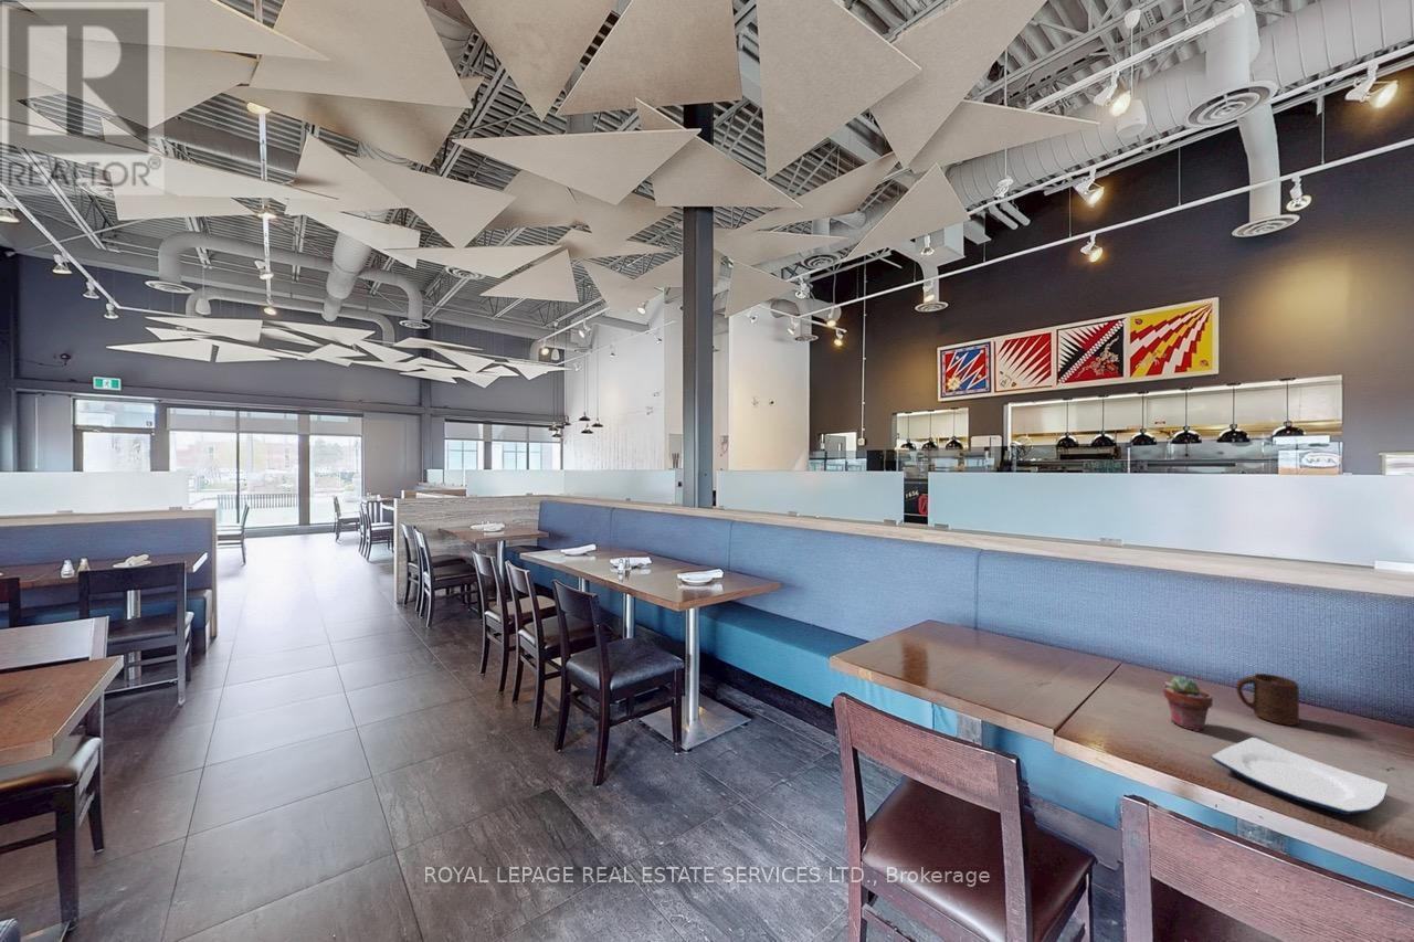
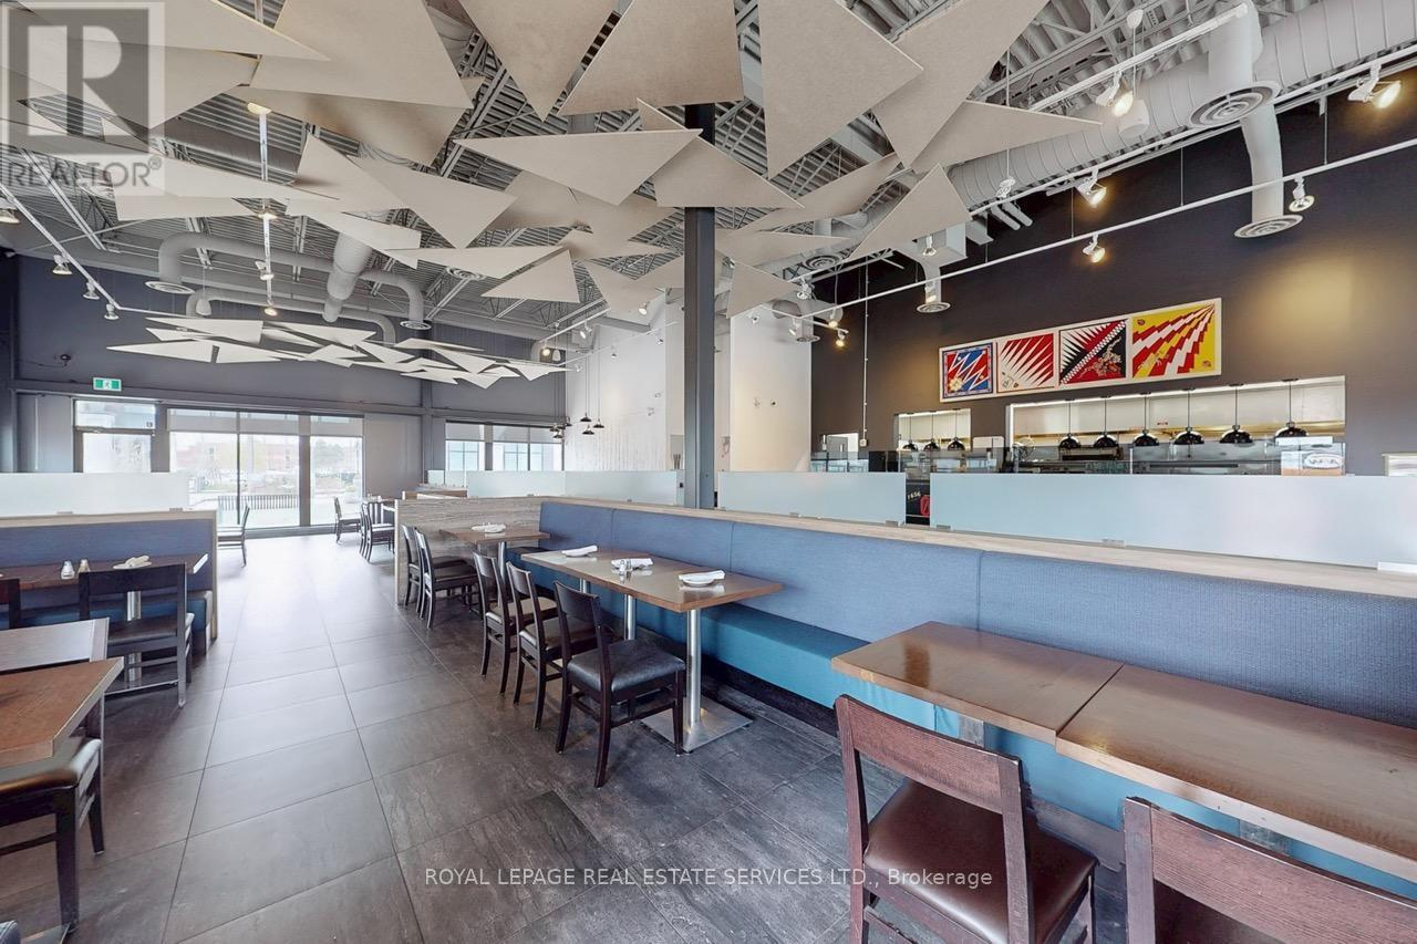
- plate (1295, 775)
- potted succulent (1186, 700)
- cup (1269, 698)
